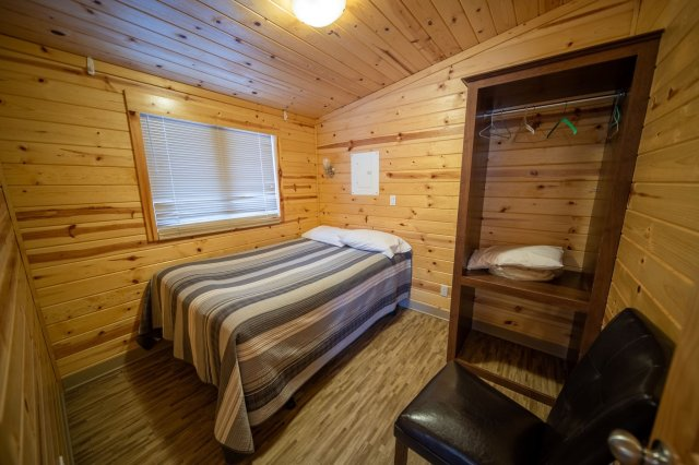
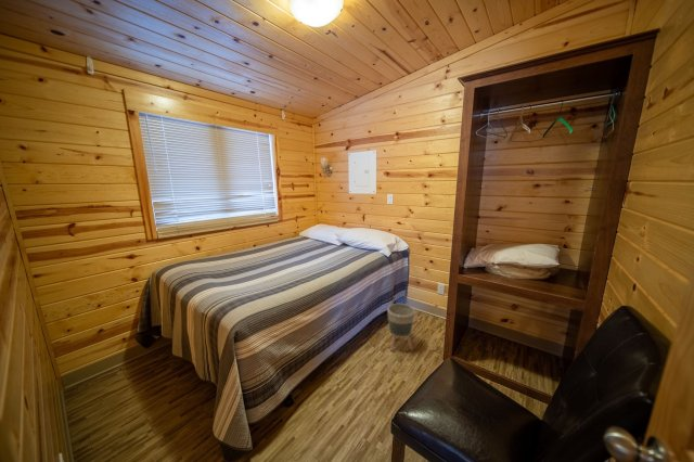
+ planter (400, 328)
